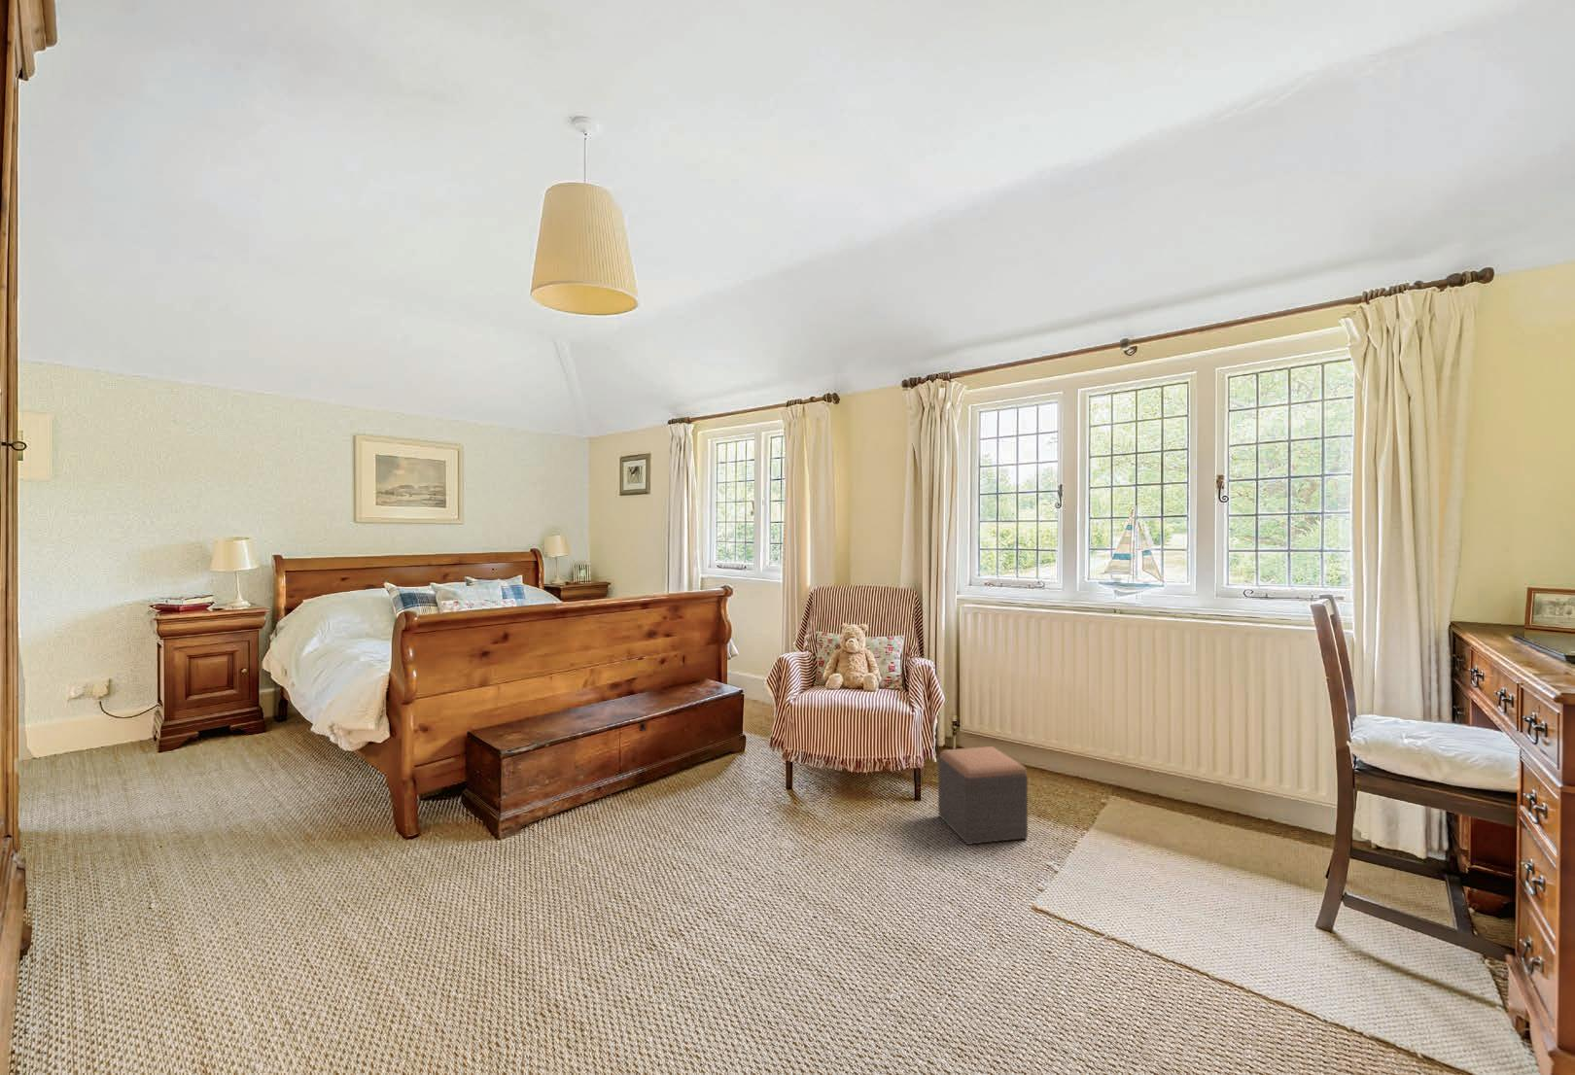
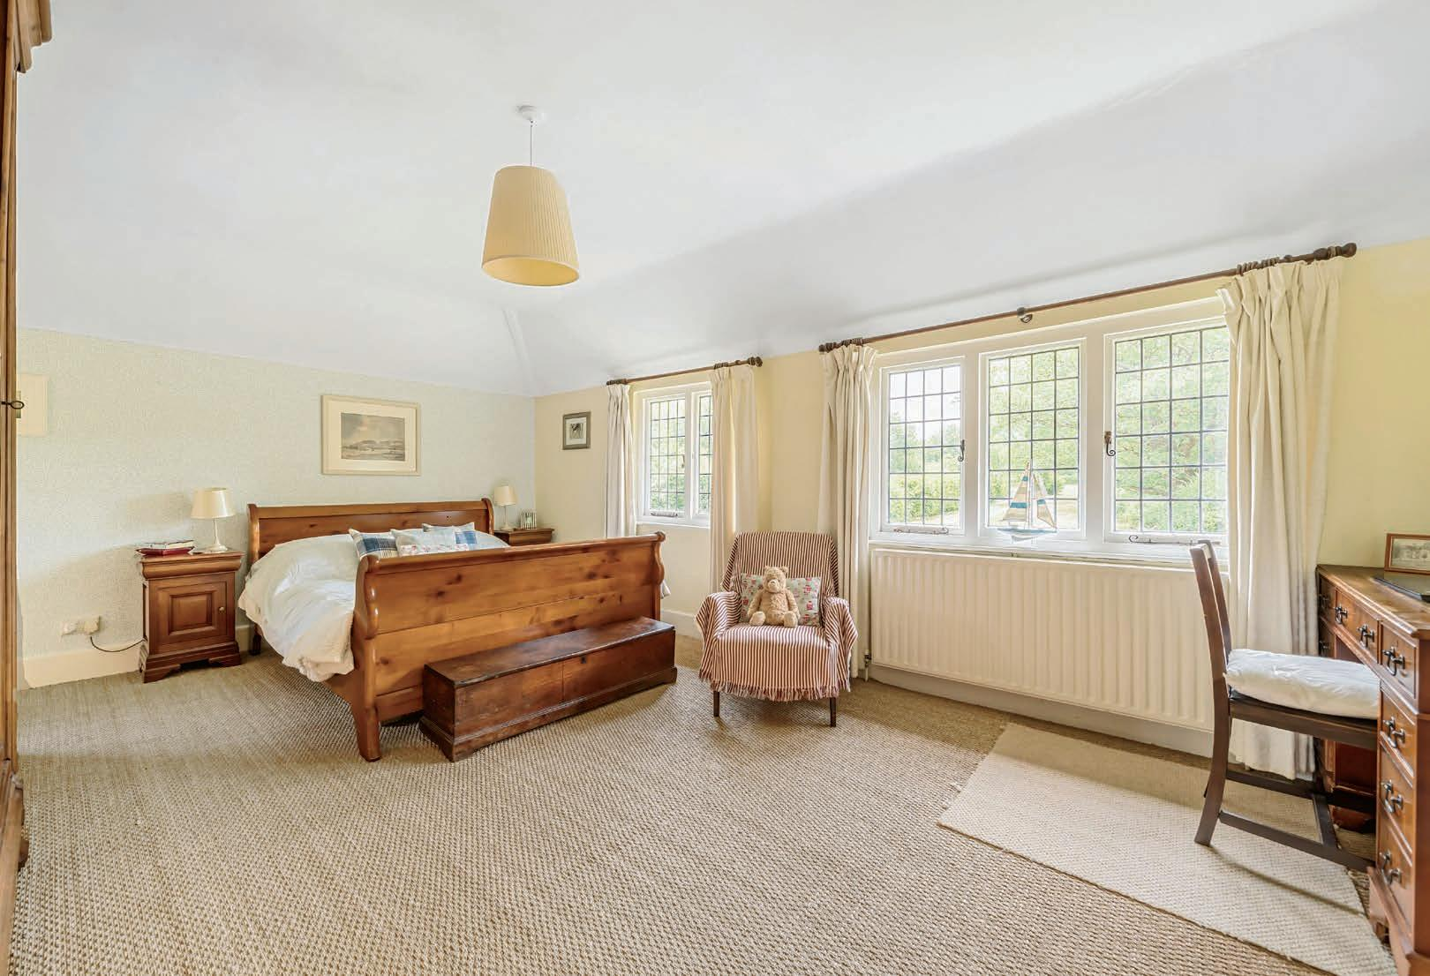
- footstool (981, 791)
